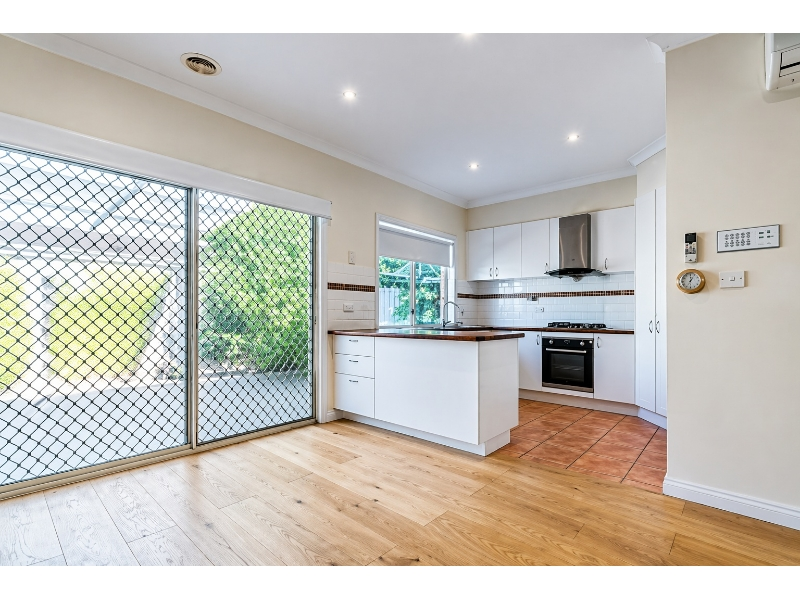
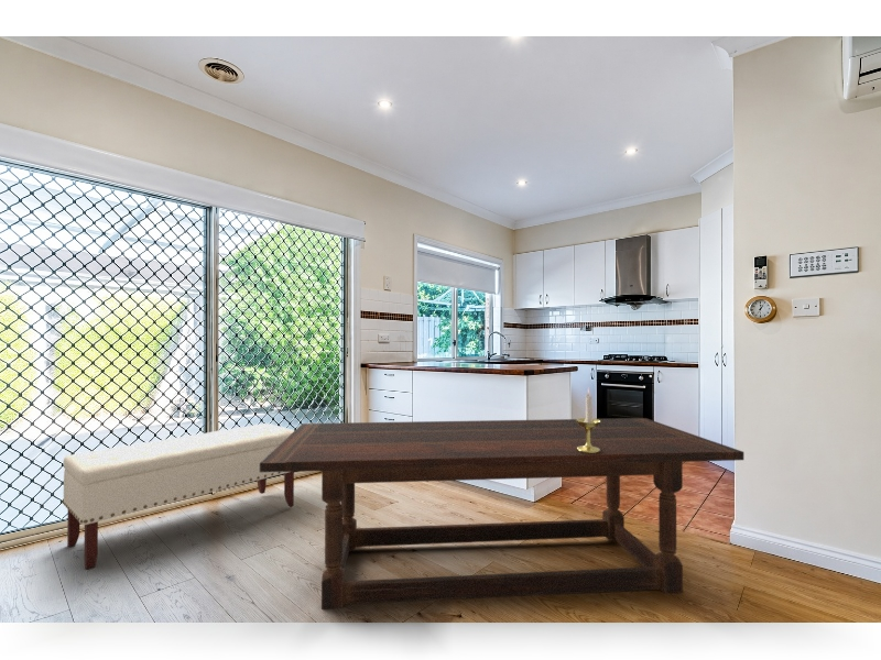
+ bench (193, 482)
+ dining table (493, 479)
+ candlestick (588, 417)
